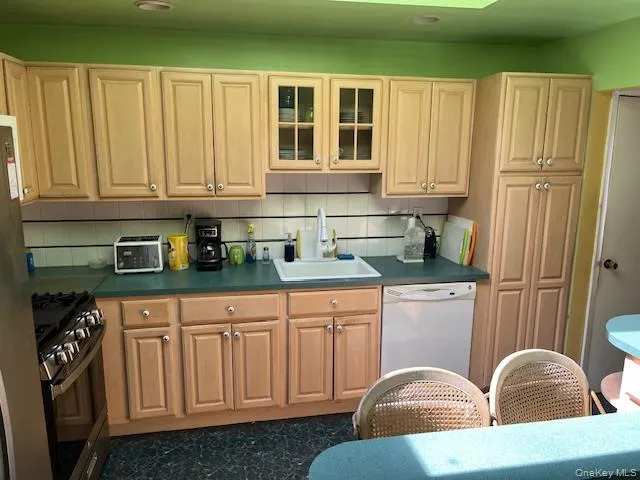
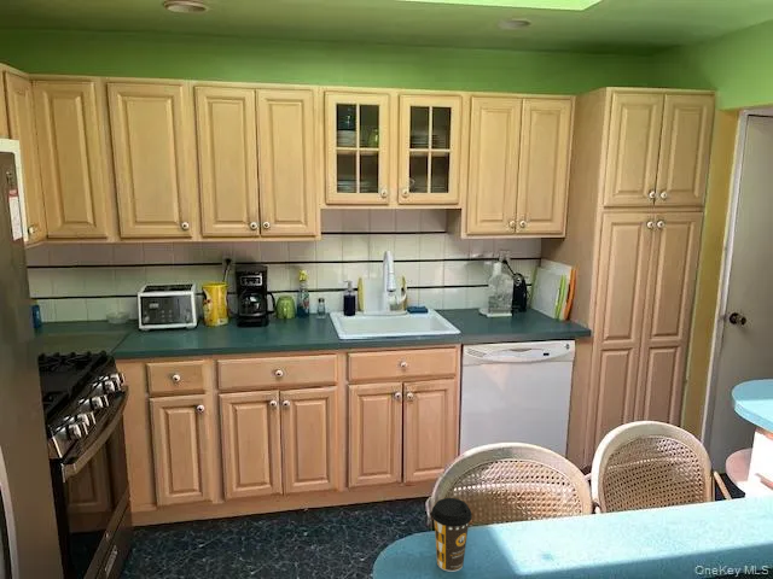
+ coffee cup (451, 534)
